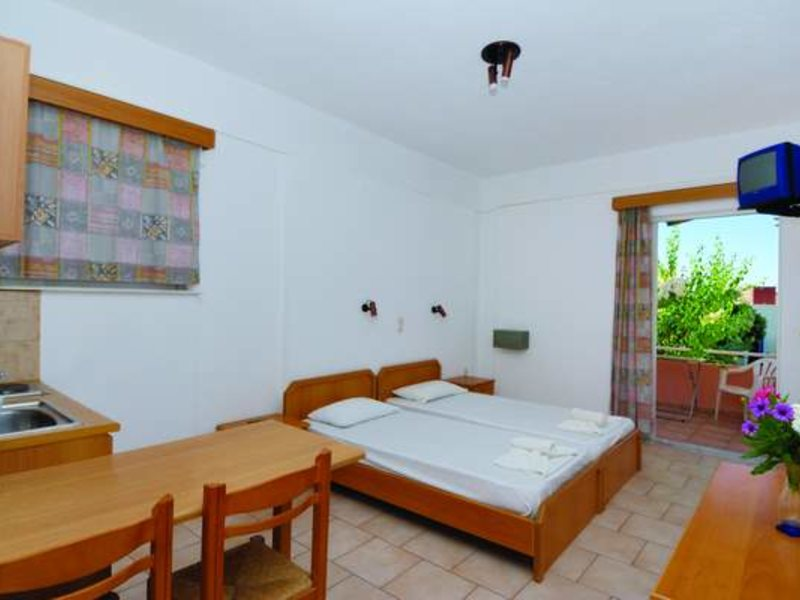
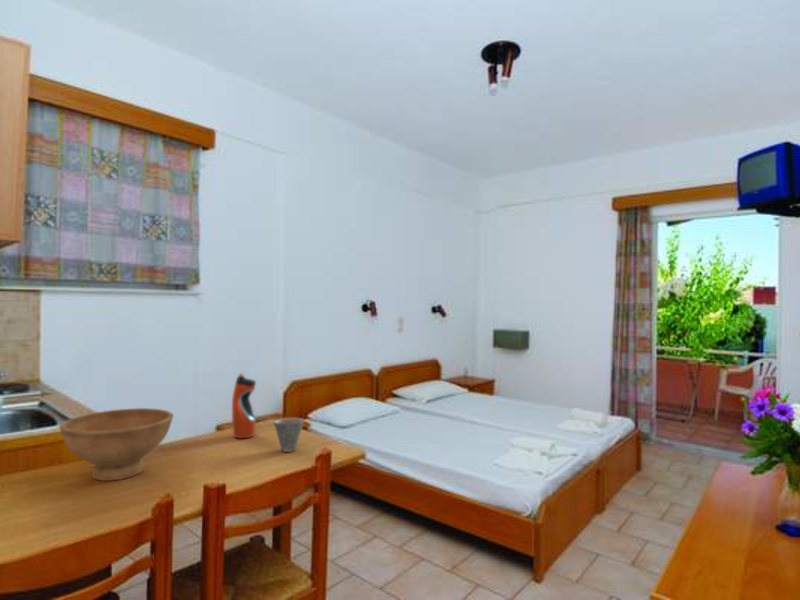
+ bowl (118, 445)
+ cup (288, 434)
+ water bottle (243, 404)
